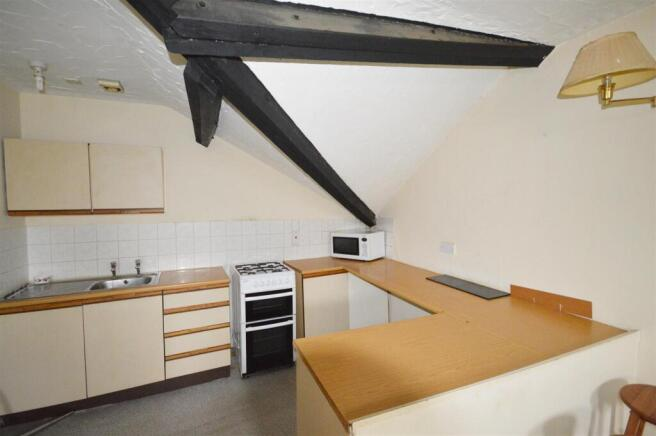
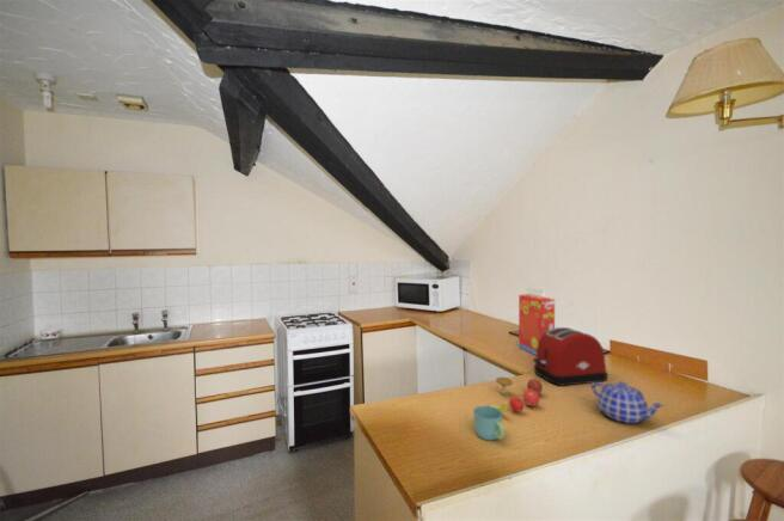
+ fruit (513, 397)
+ mug (490, 424)
+ cereal box (535, 324)
+ teapot (624, 399)
+ toaster (569, 353)
